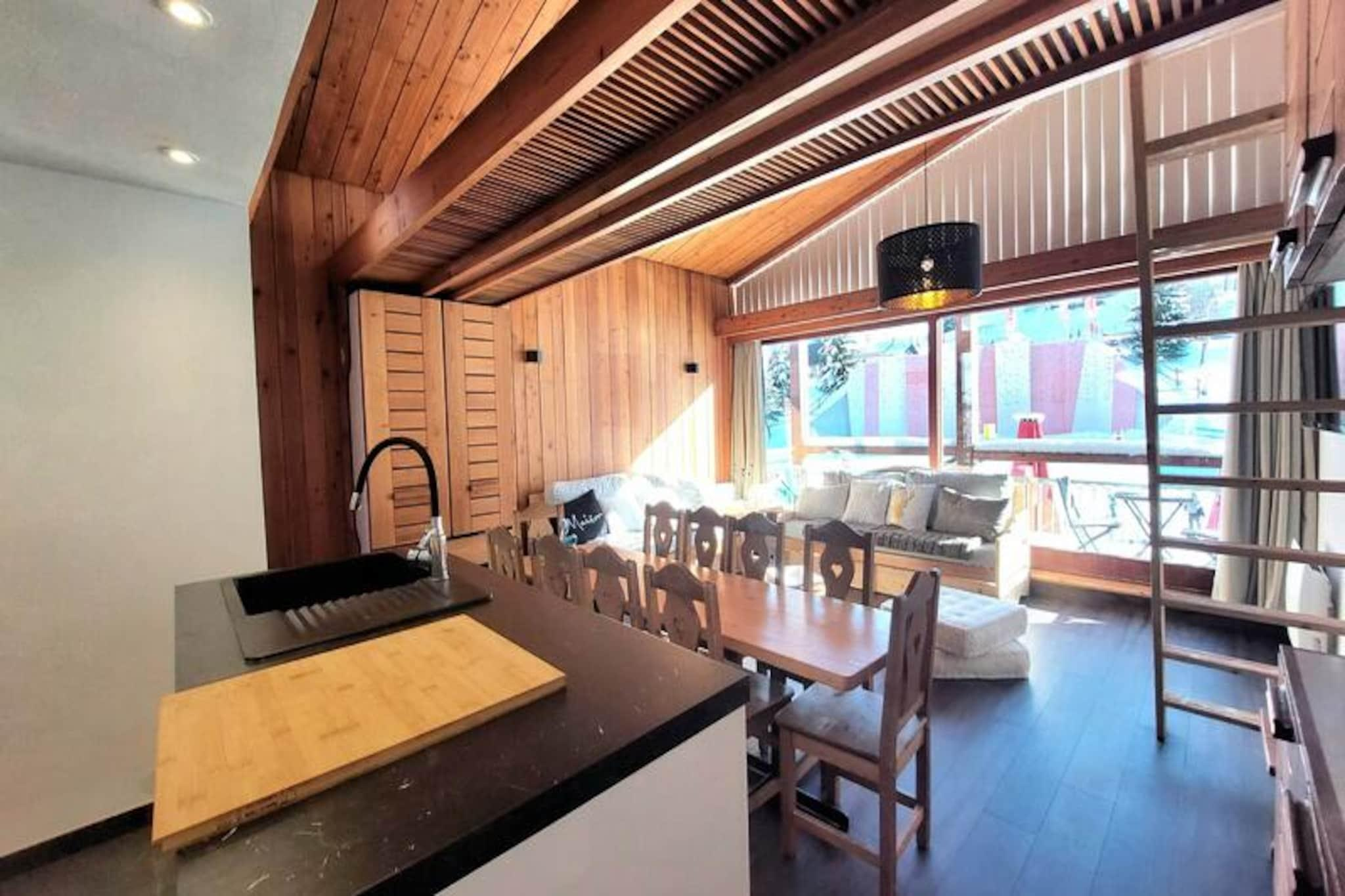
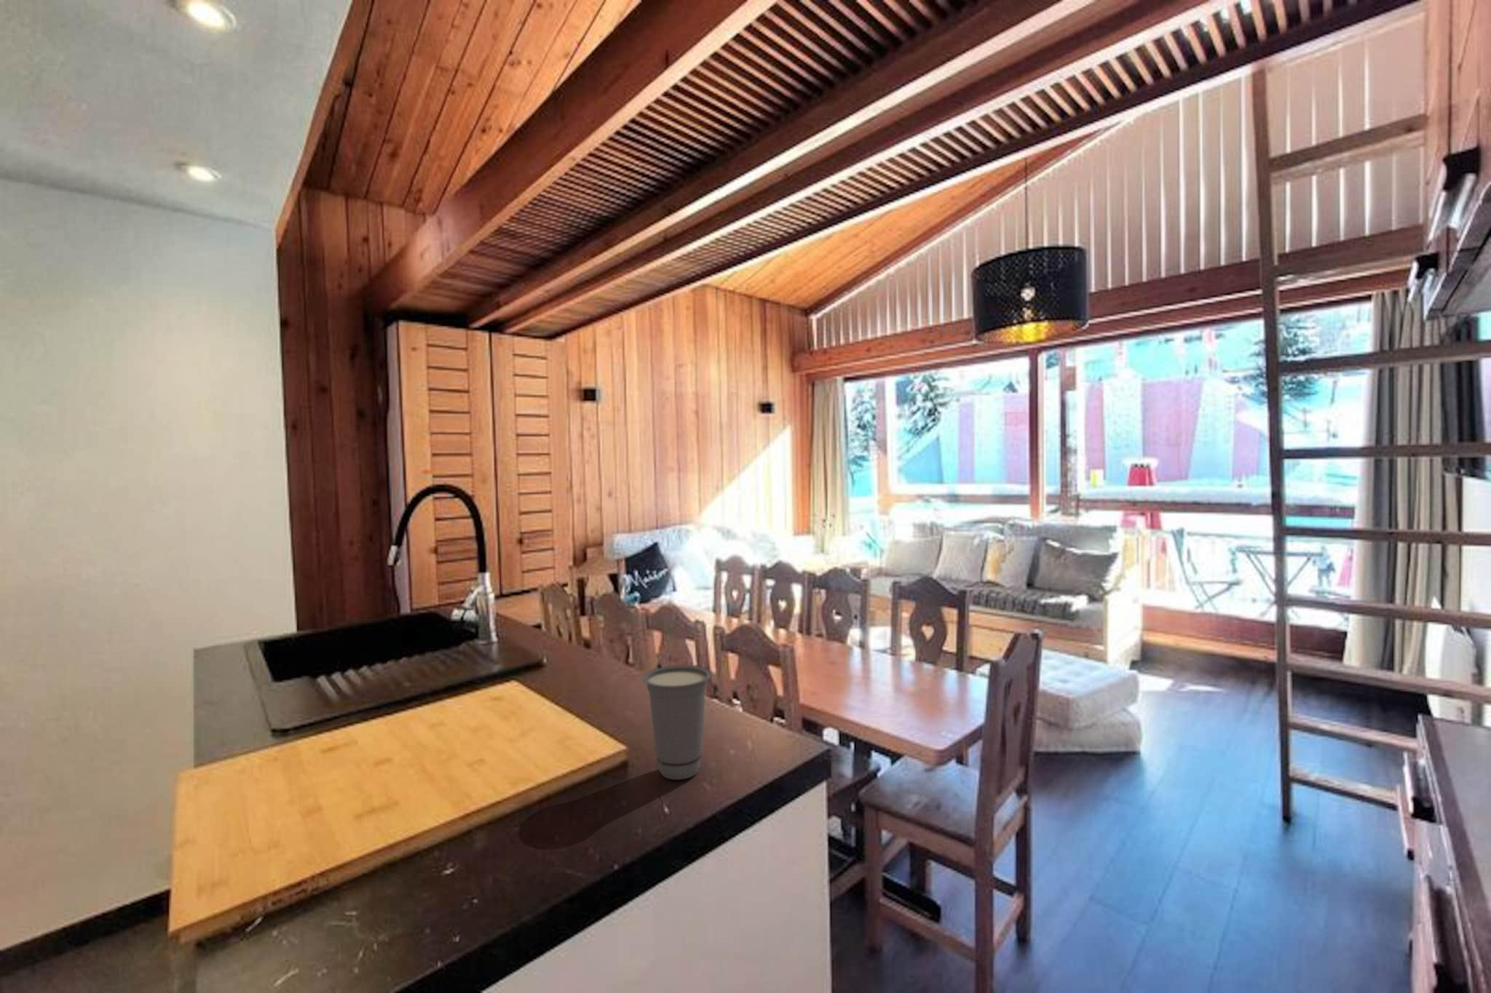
+ cup (677, 723)
